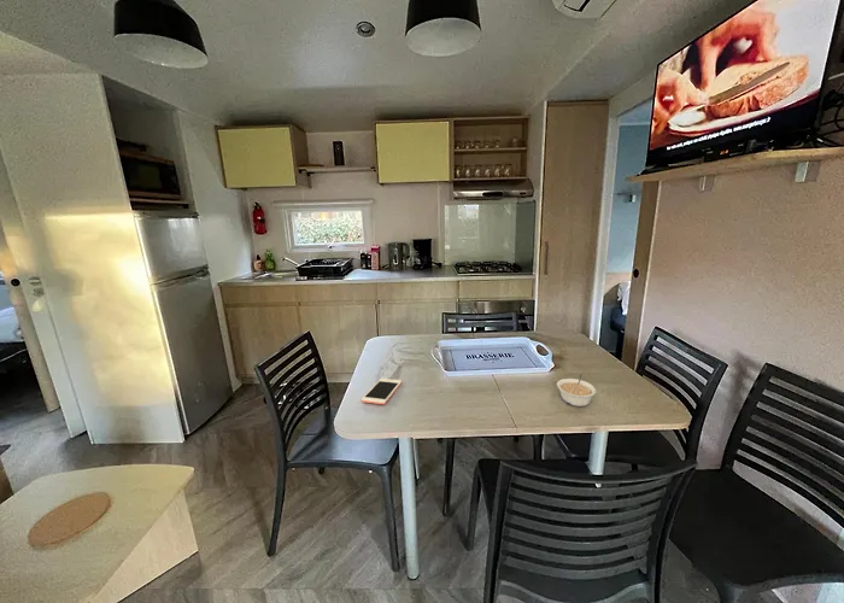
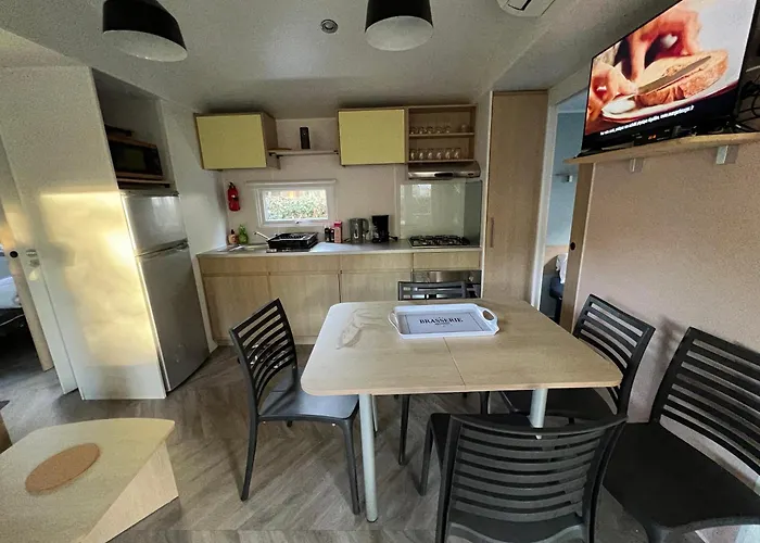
- legume (574, 391)
- cell phone (382, 390)
